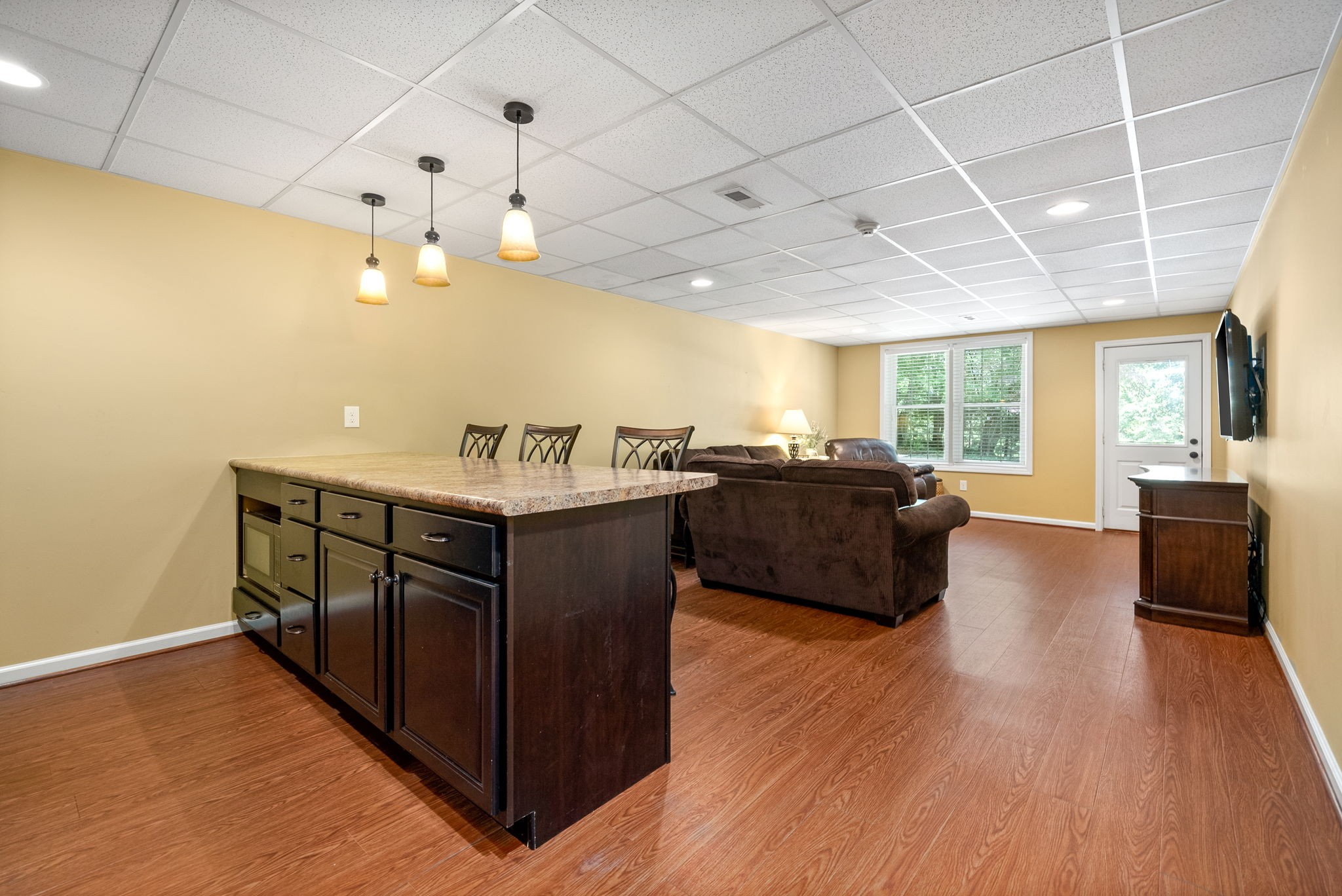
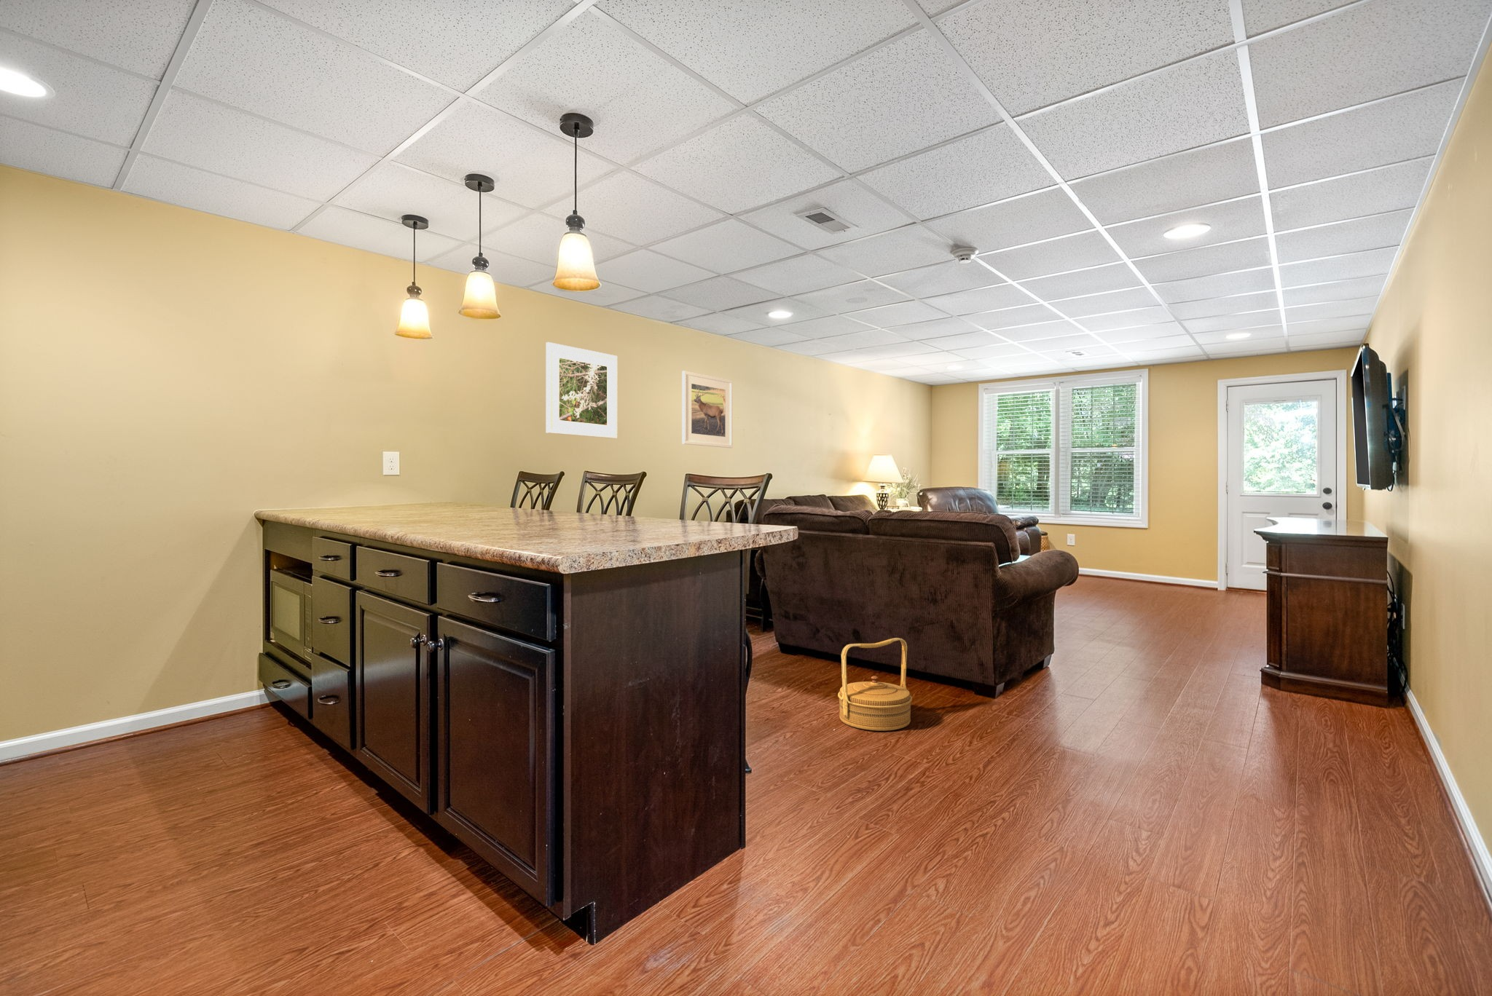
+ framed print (708, 410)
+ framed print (583, 392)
+ basket (874, 680)
